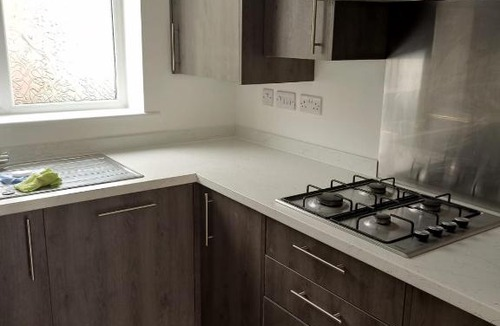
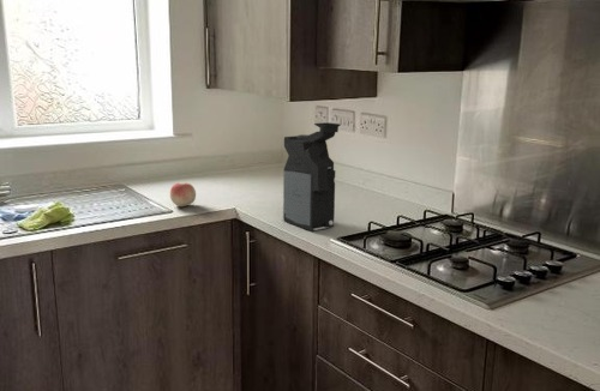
+ coffee maker (311, 174)
+ fruit (182, 194)
